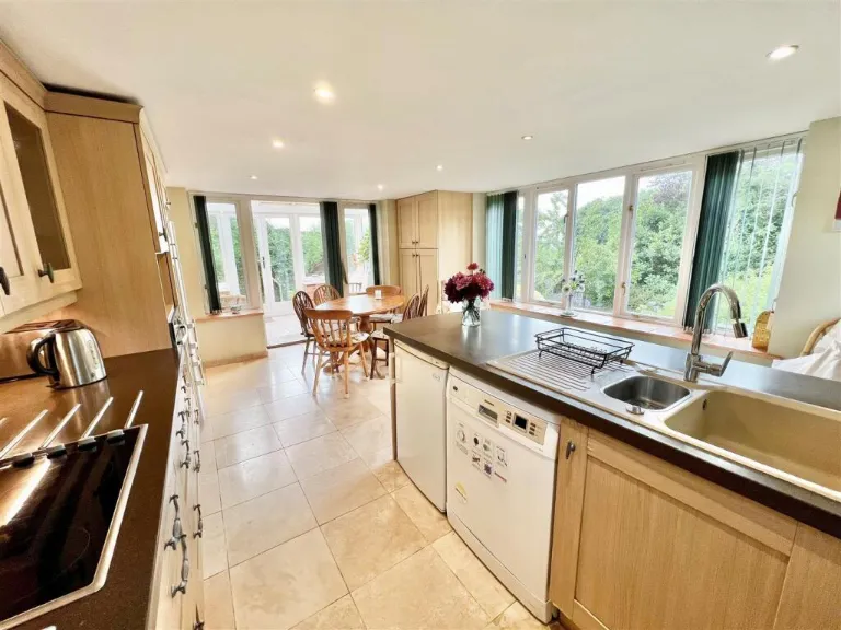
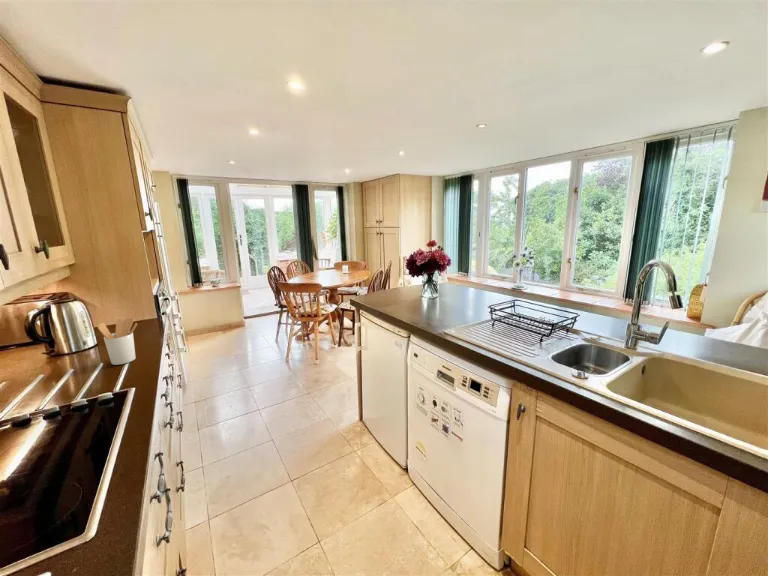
+ utensil holder (122, 339)
